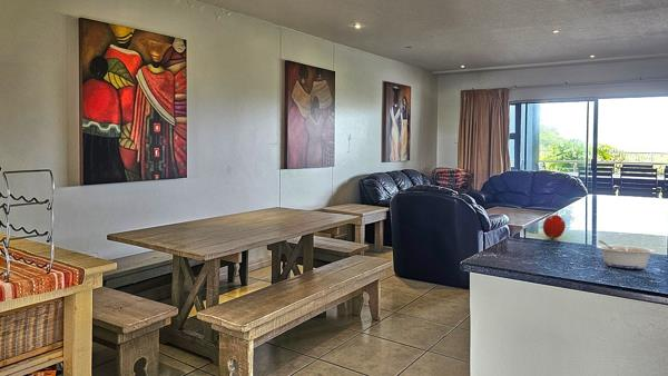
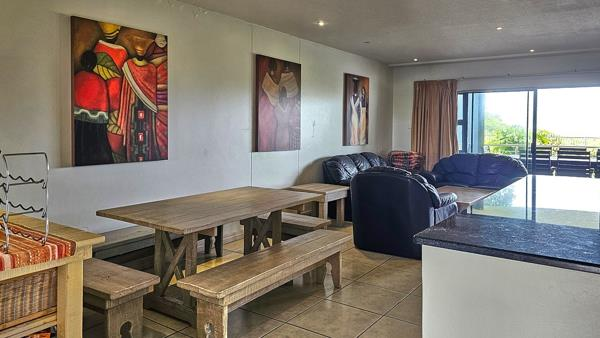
- legume (622, 255)
- fruit (553, 224)
